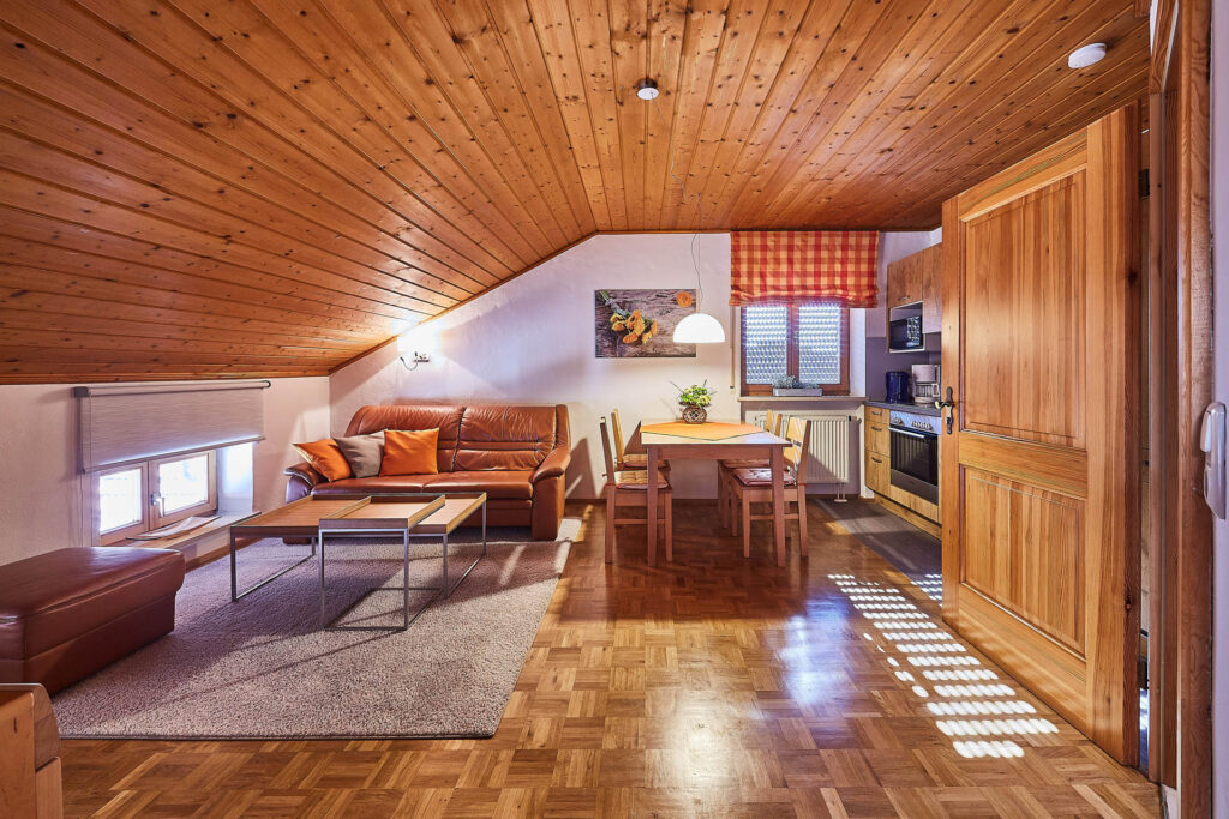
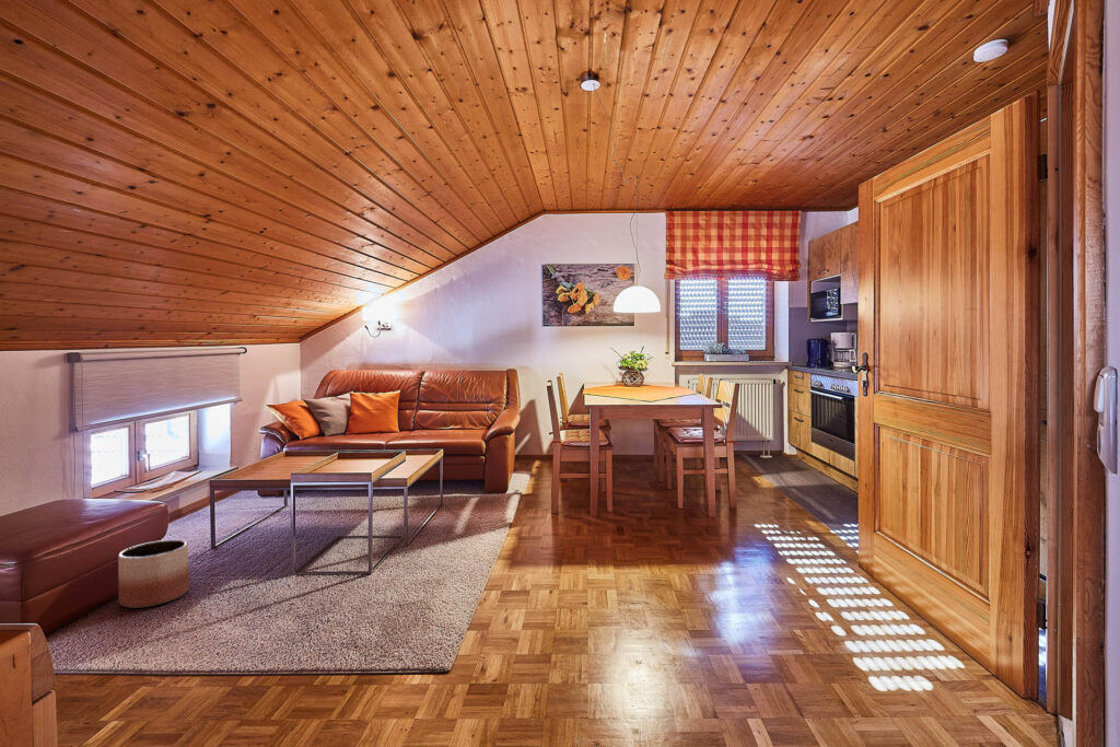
+ planter (154, 572)
